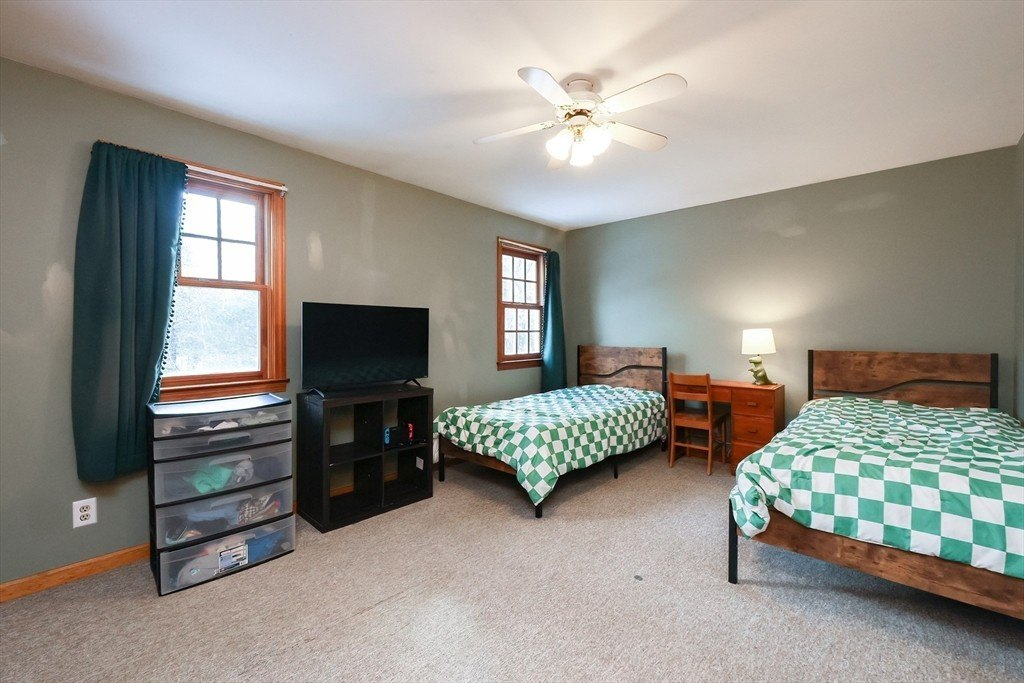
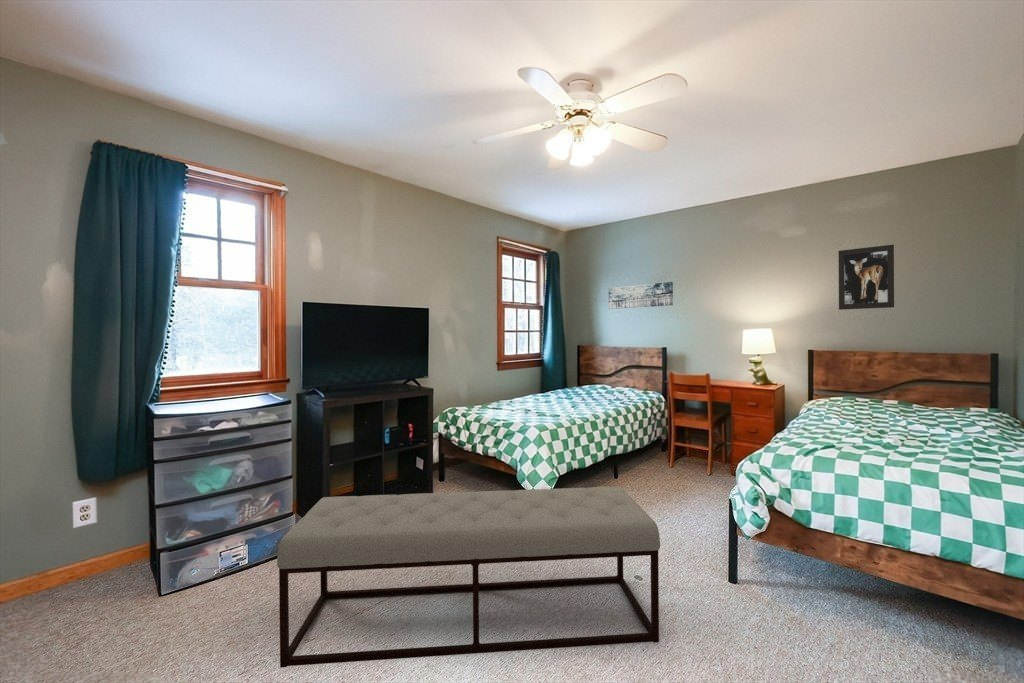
+ wall art (865, 278)
+ bench (476, 562)
+ wall art (639, 296)
